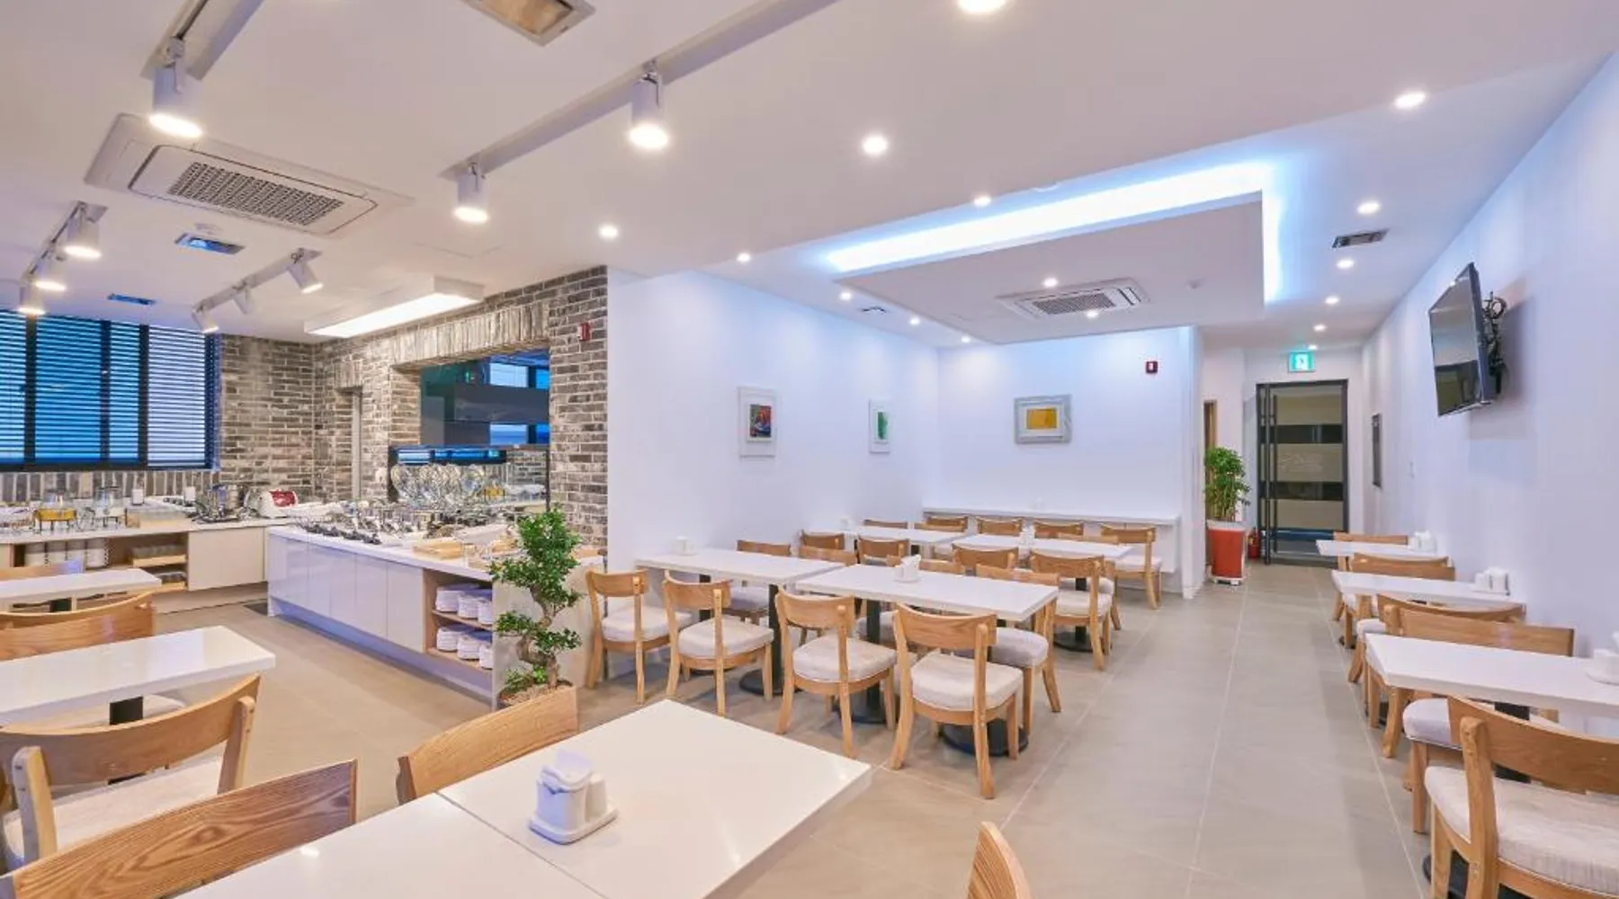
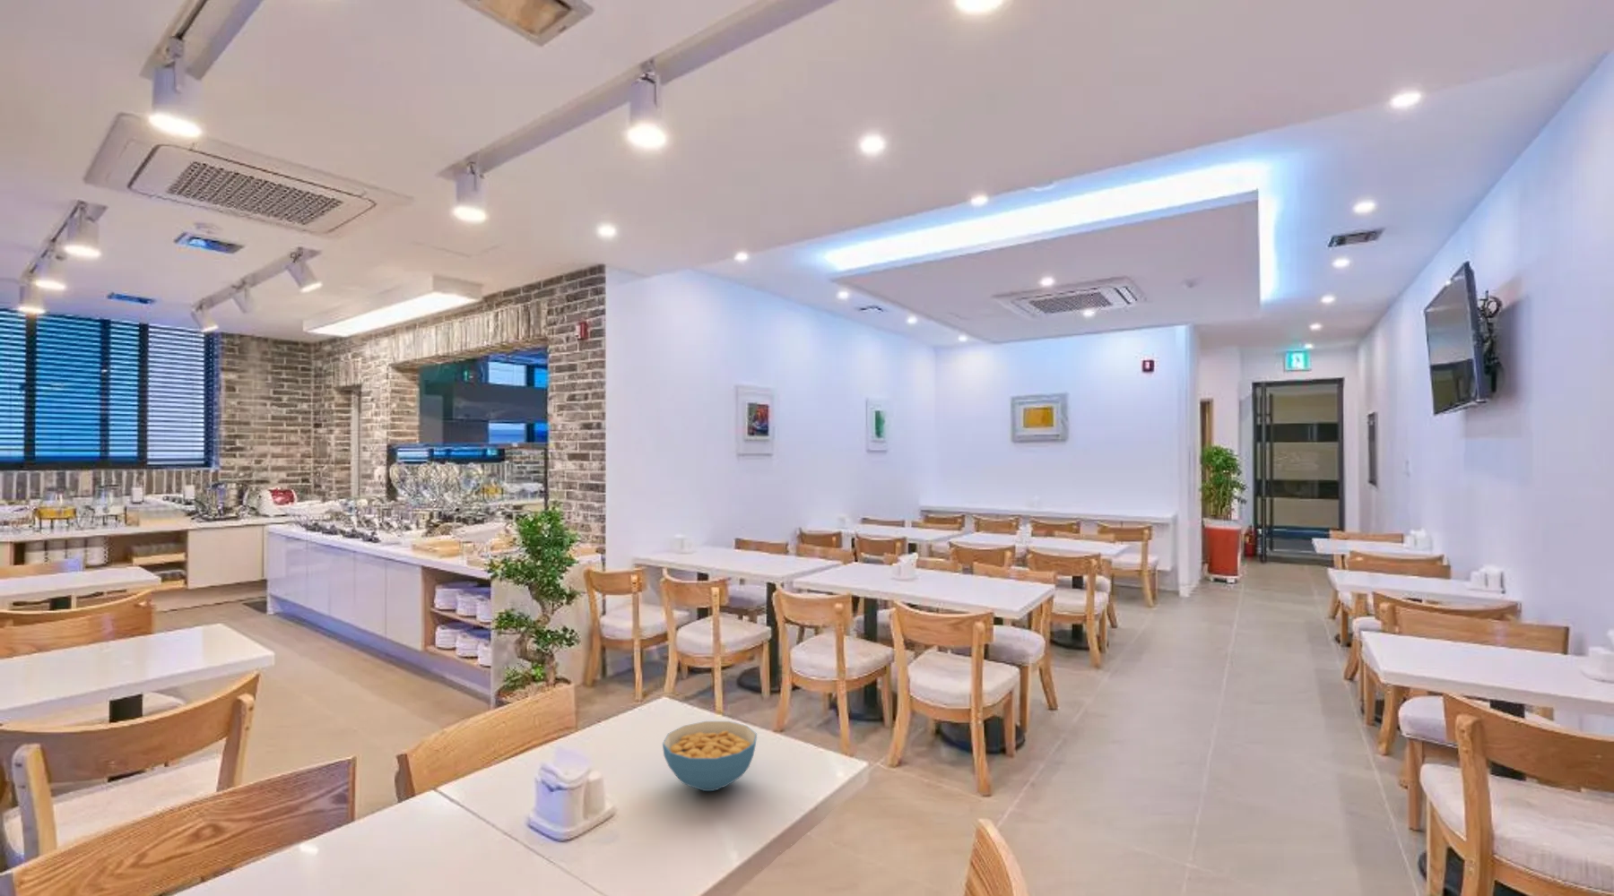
+ cereal bowl (710, 761)
